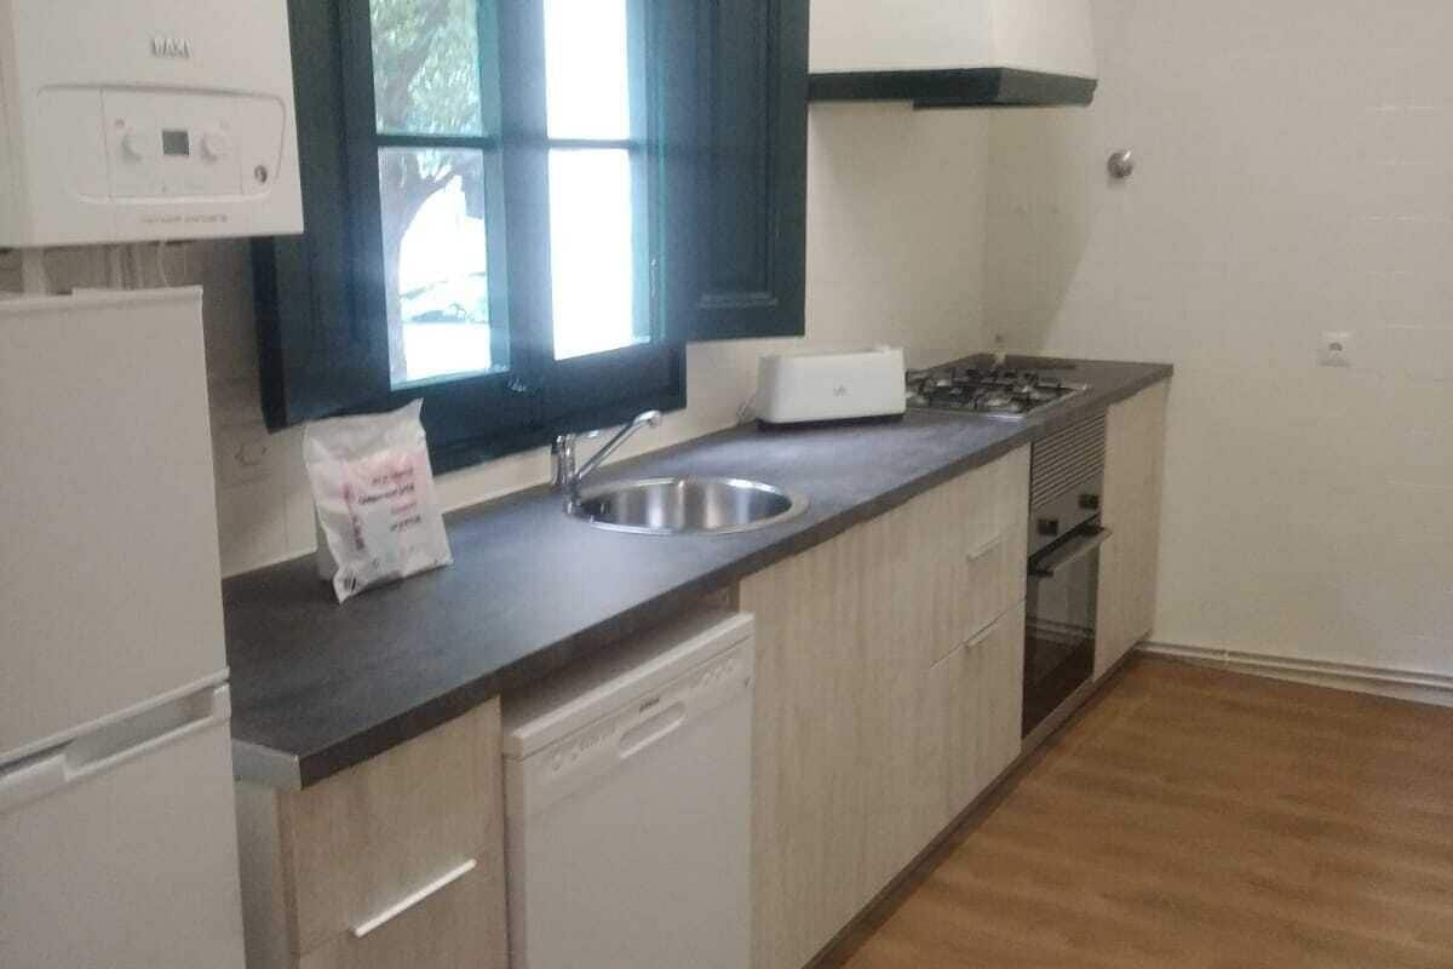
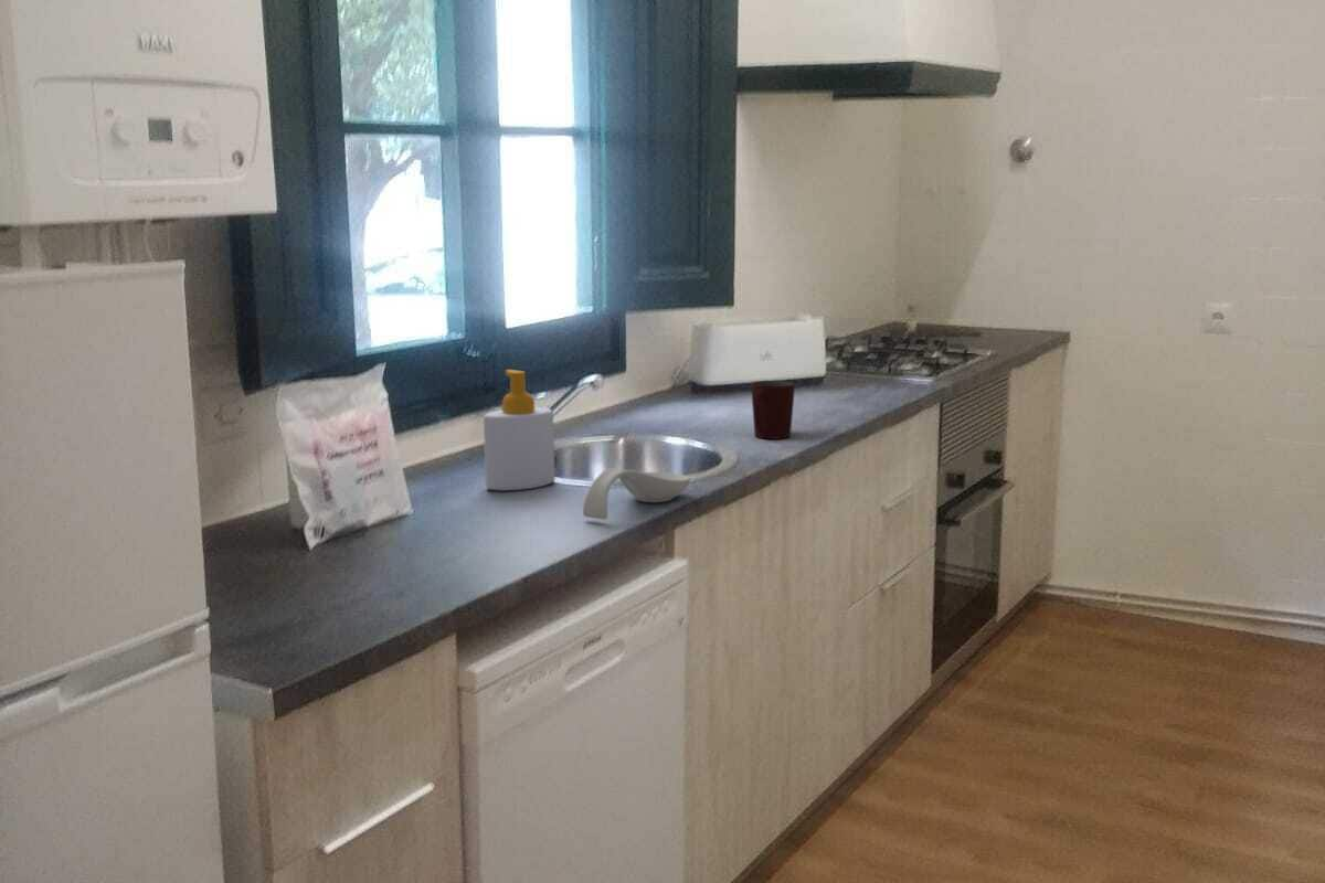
+ soap bottle (519, 428)
+ mug (768, 411)
+ spoon rest (636, 485)
